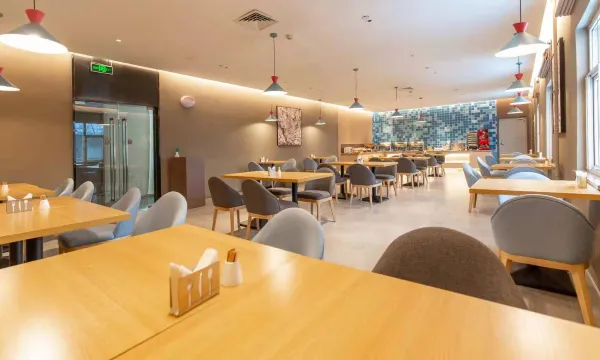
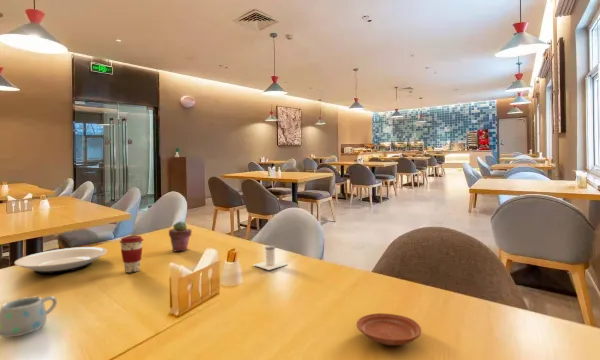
+ plate (64, 261)
+ plate (388, 331)
+ mug (30, 314)
+ coffee cup (132, 253)
+ potted succulent (180, 235)
+ salt shaker (270, 255)
